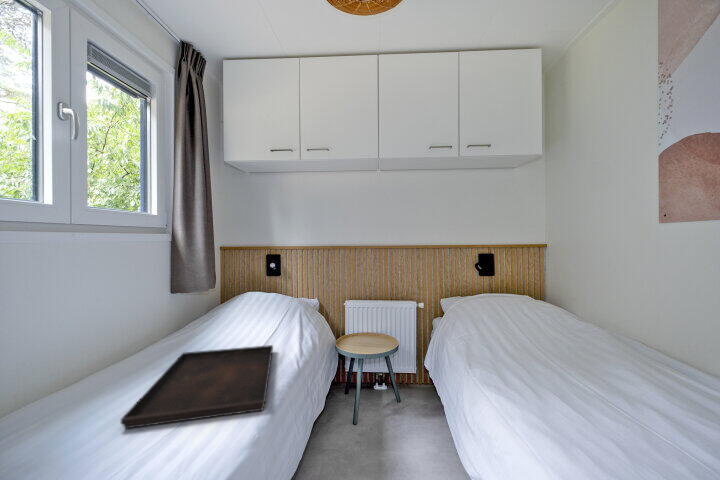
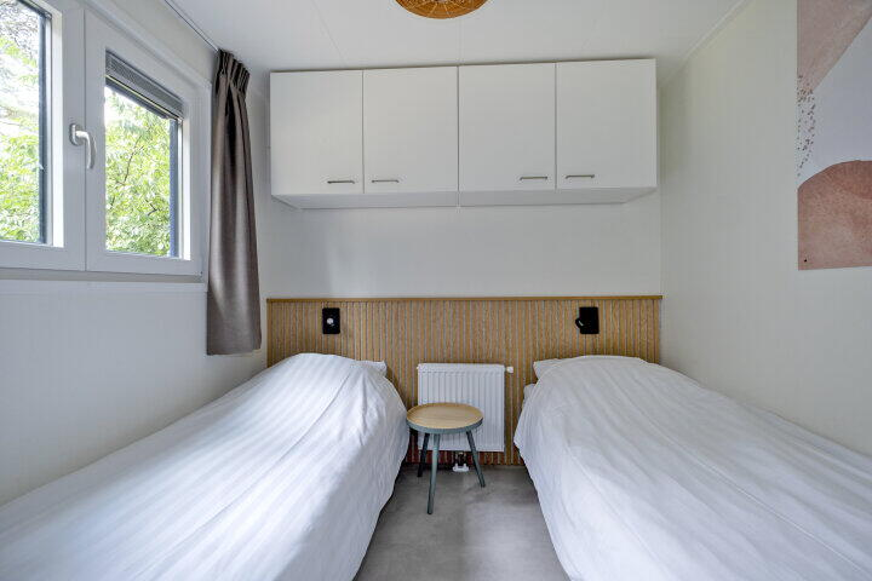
- serving tray (216, 376)
